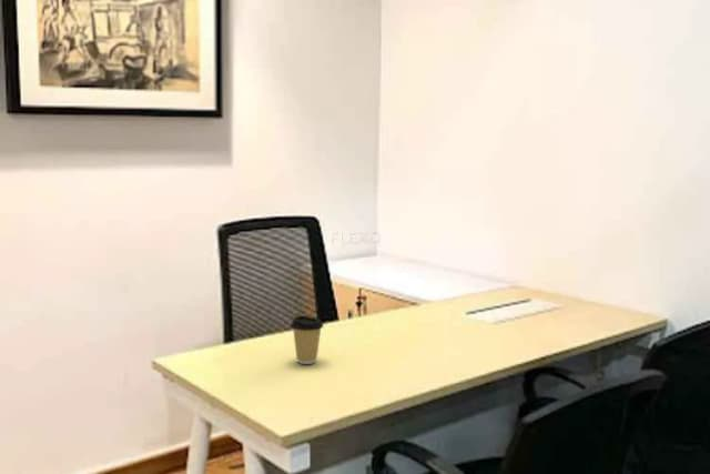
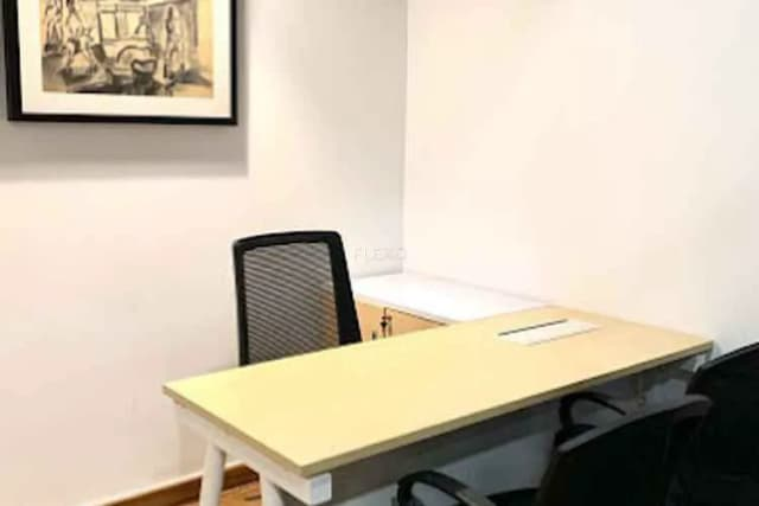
- coffee cup (306, 340)
